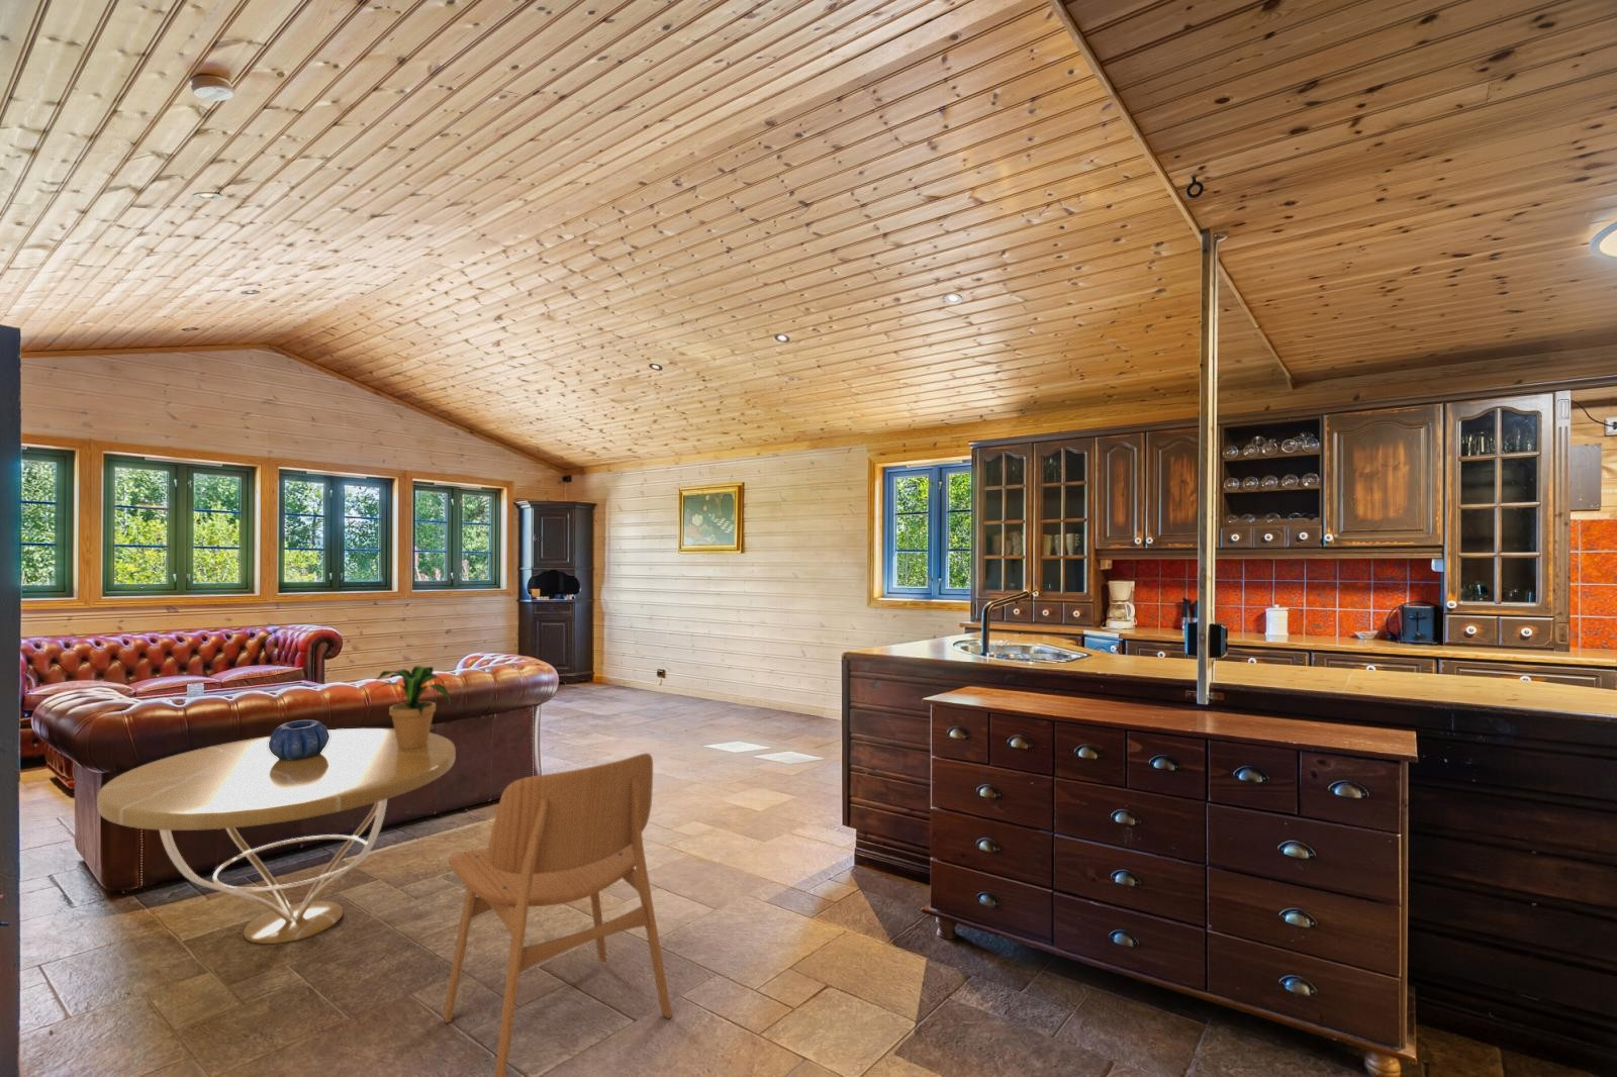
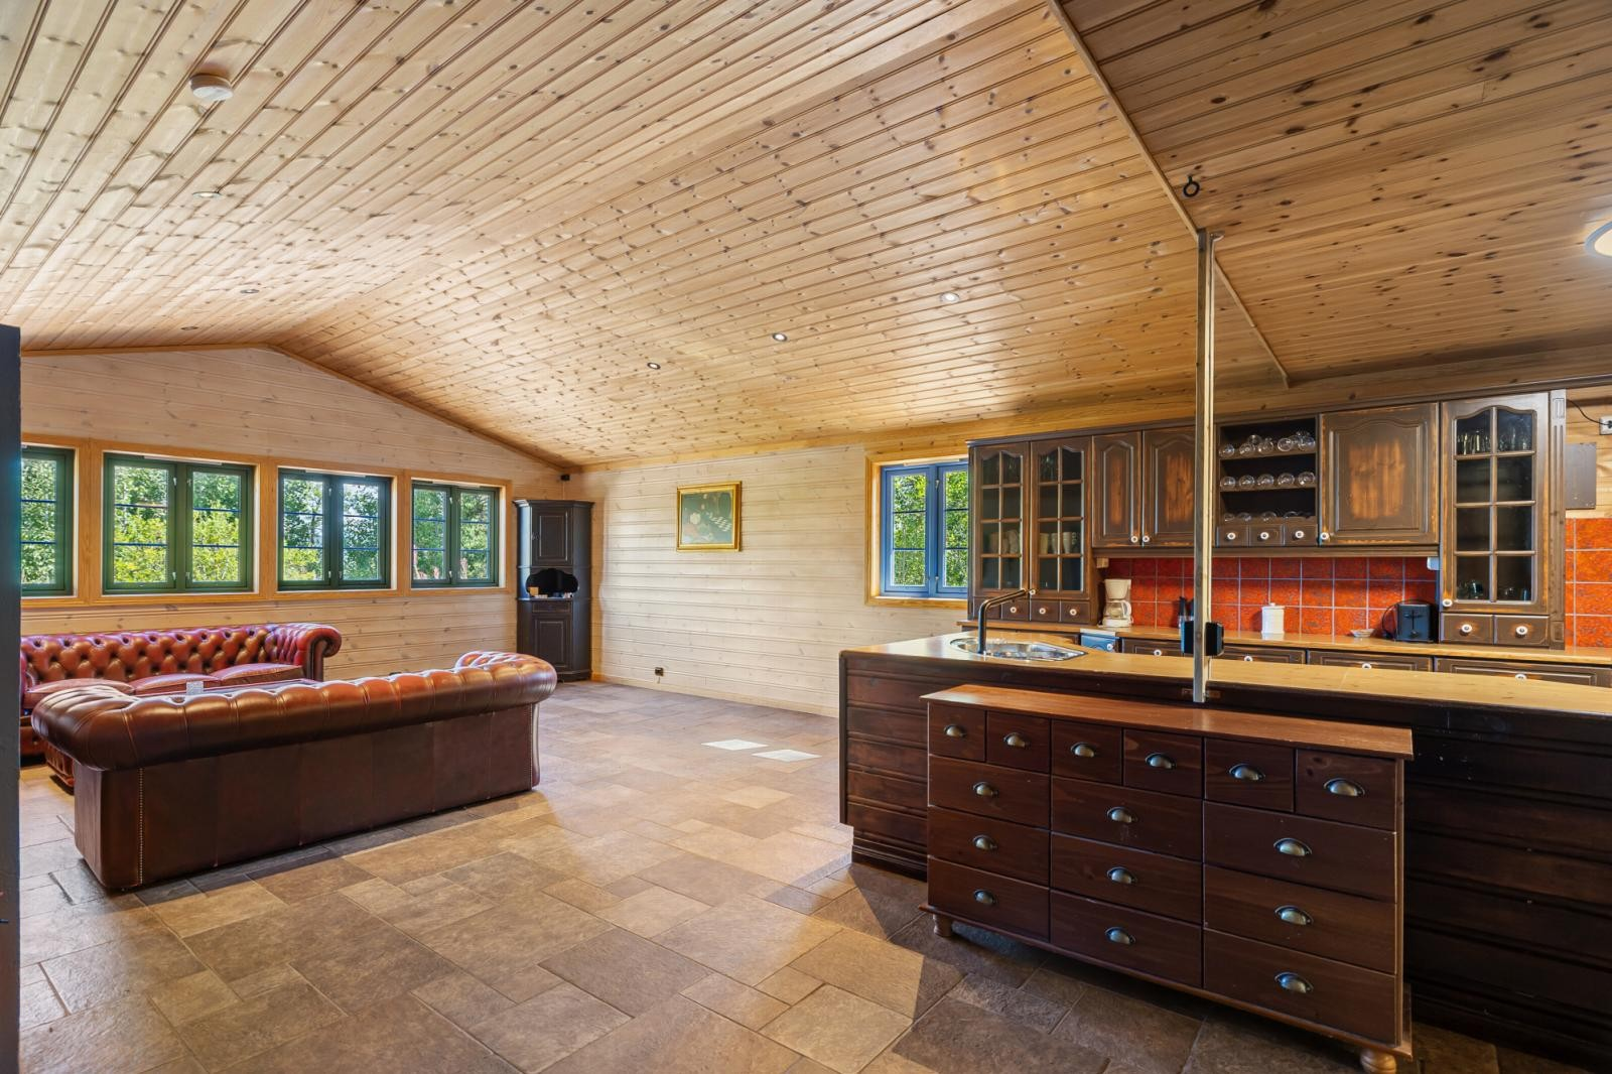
- decorative bowl (299, 738)
- coffee table (295, 841)
- potted plant (412, 707)
- dining chair (557, 883)
